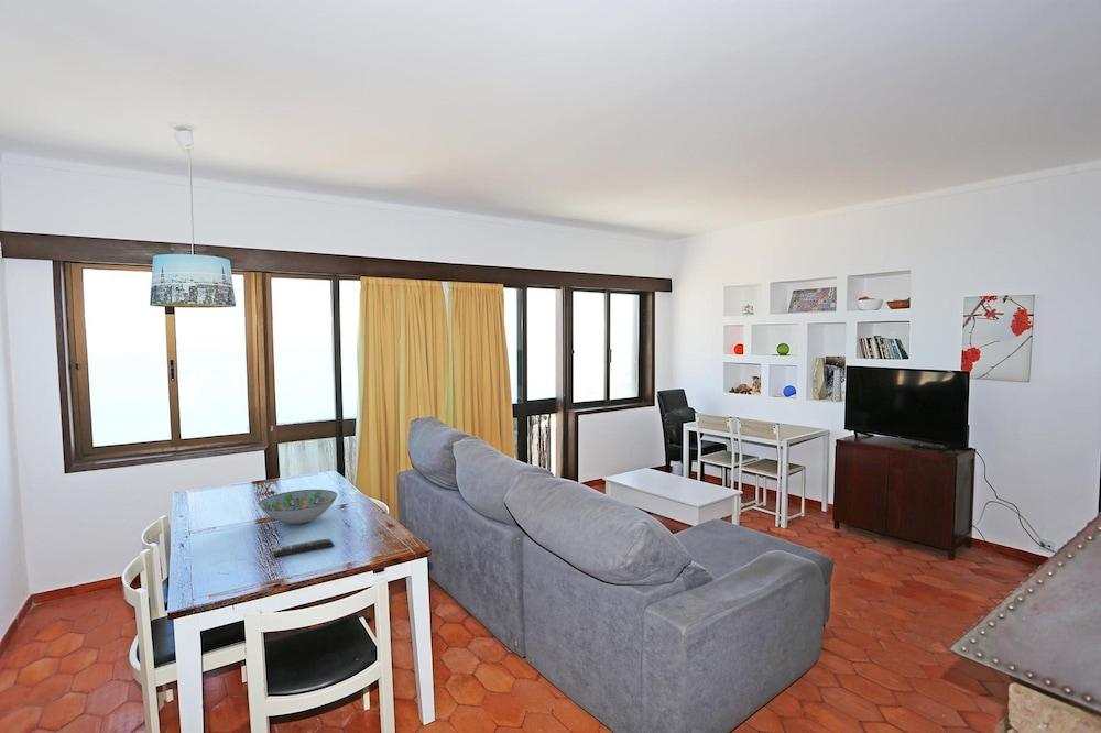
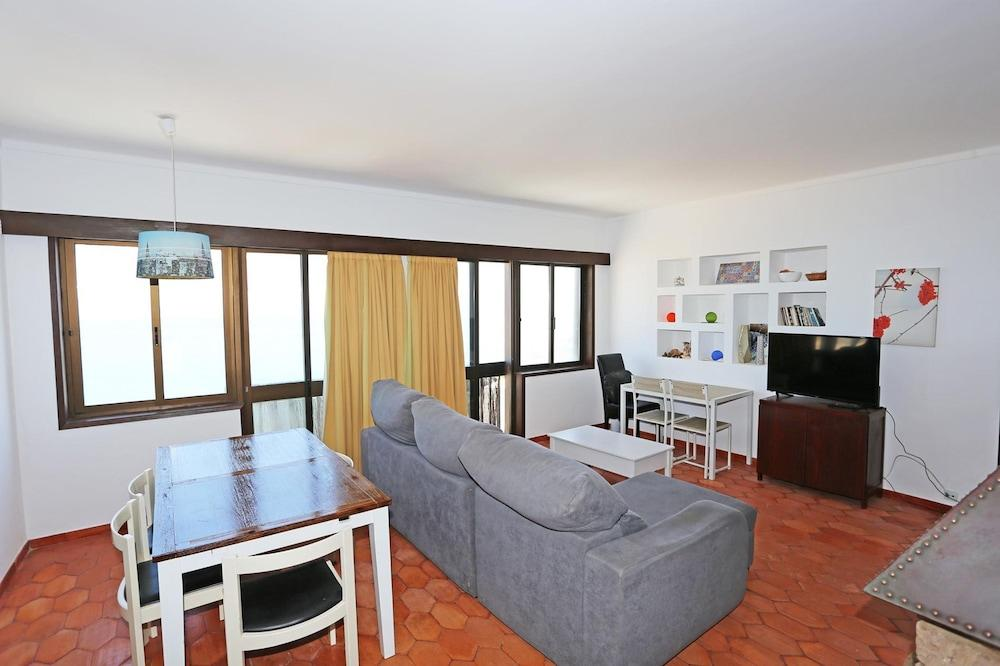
- decorative bowl (299, 510)
- remote control (304, 547)
